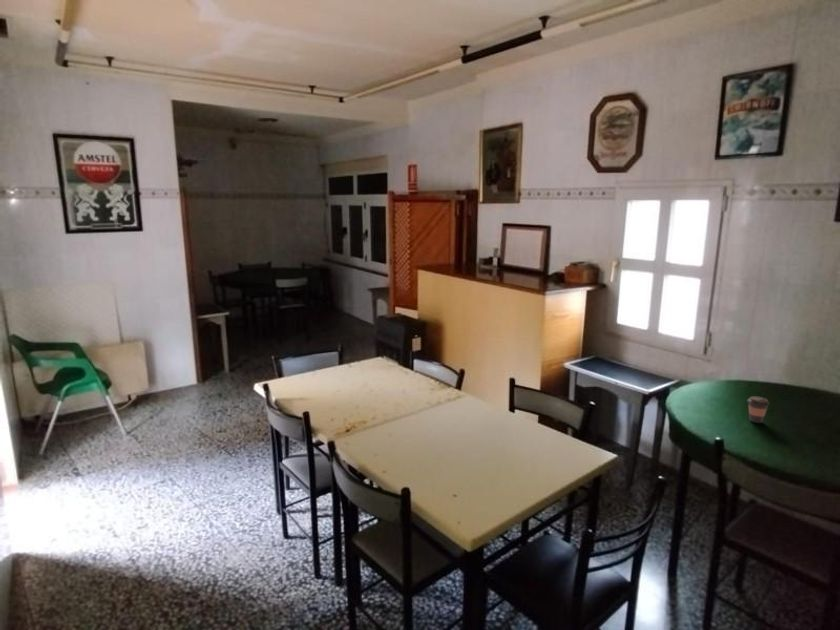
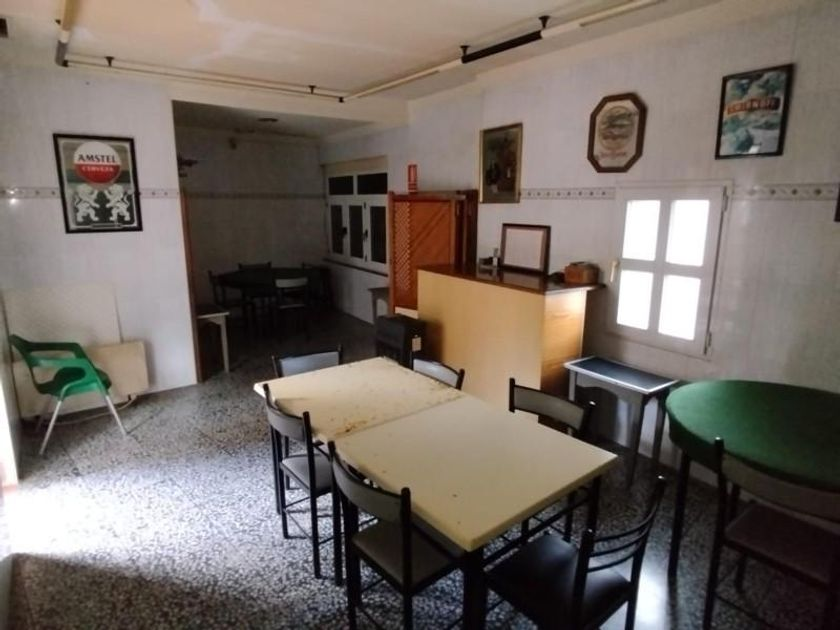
- coffee cup (757, 410)
